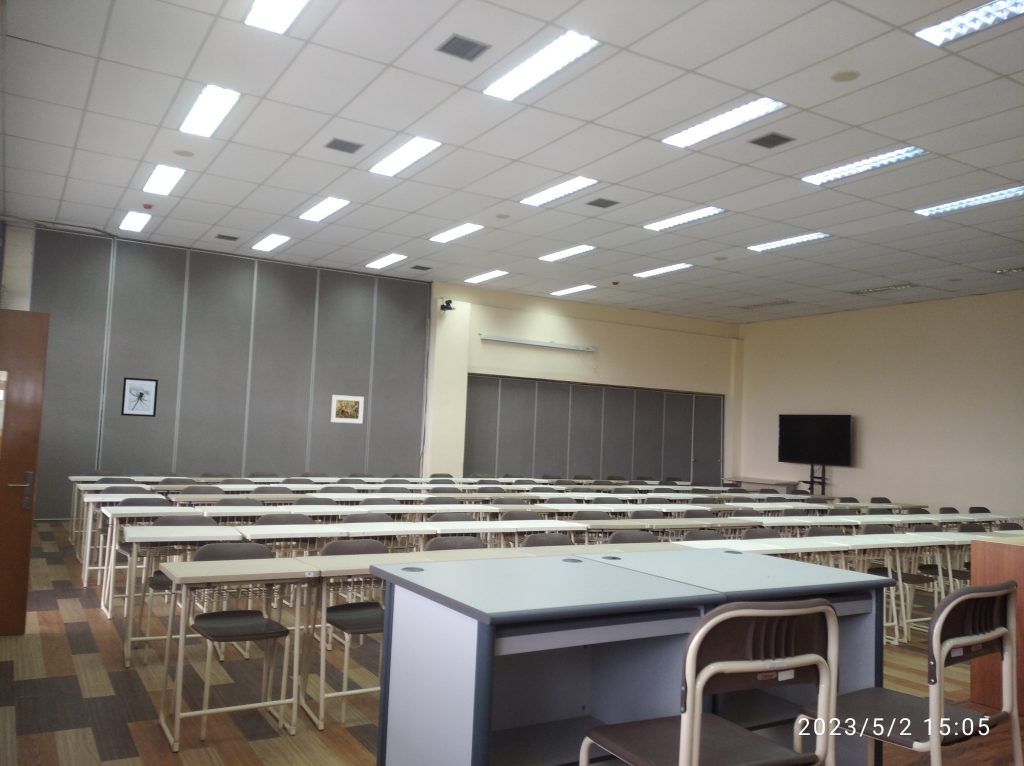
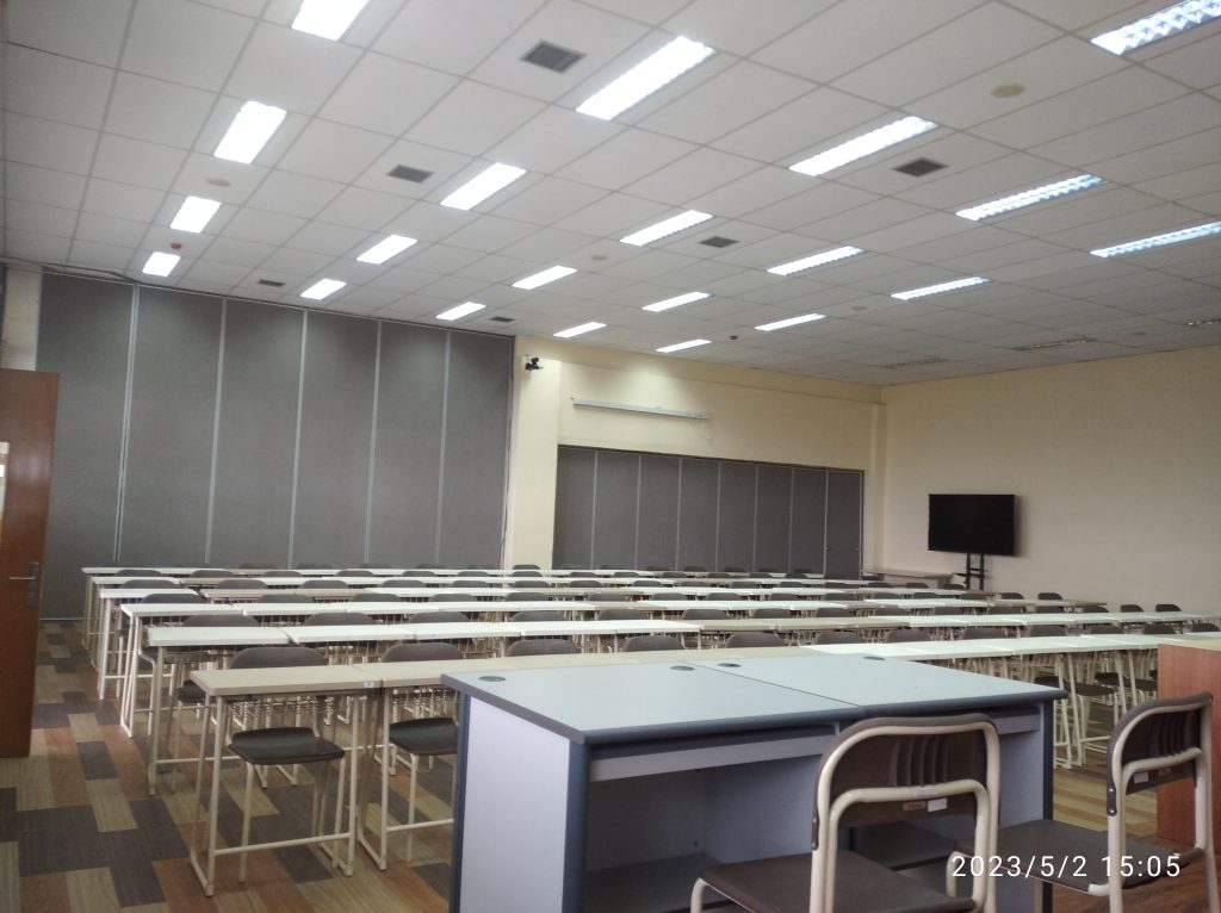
- wall art (139, 397)
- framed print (347, 409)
